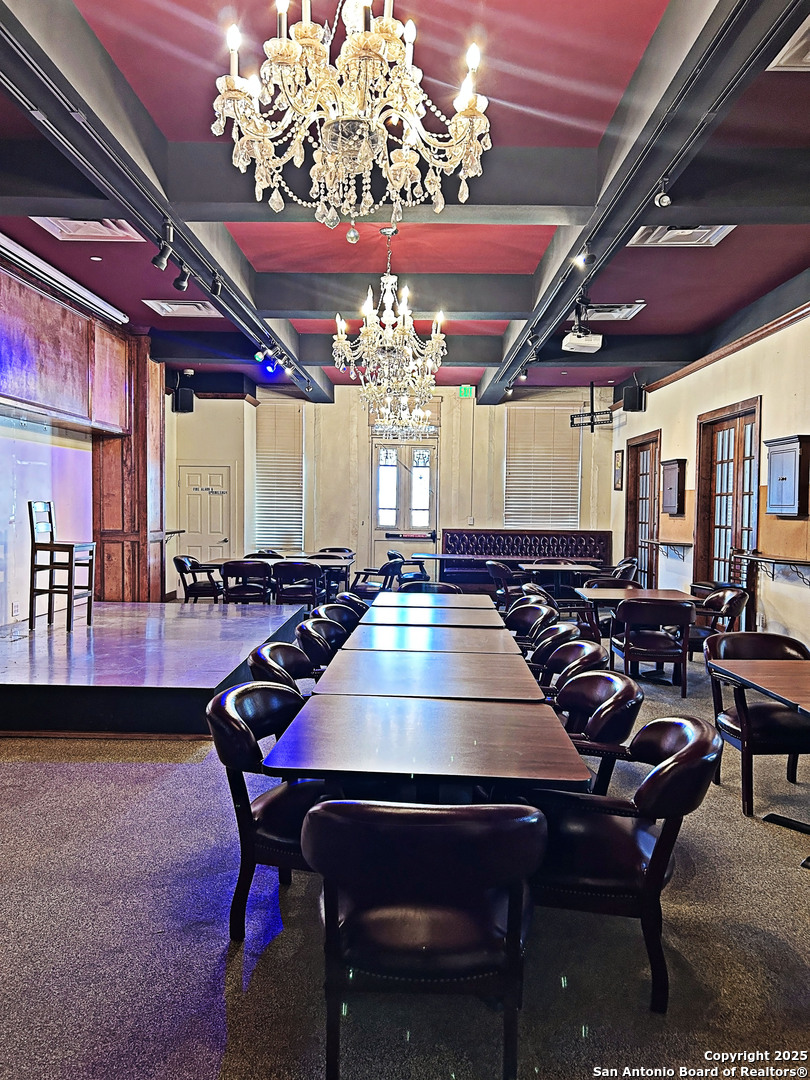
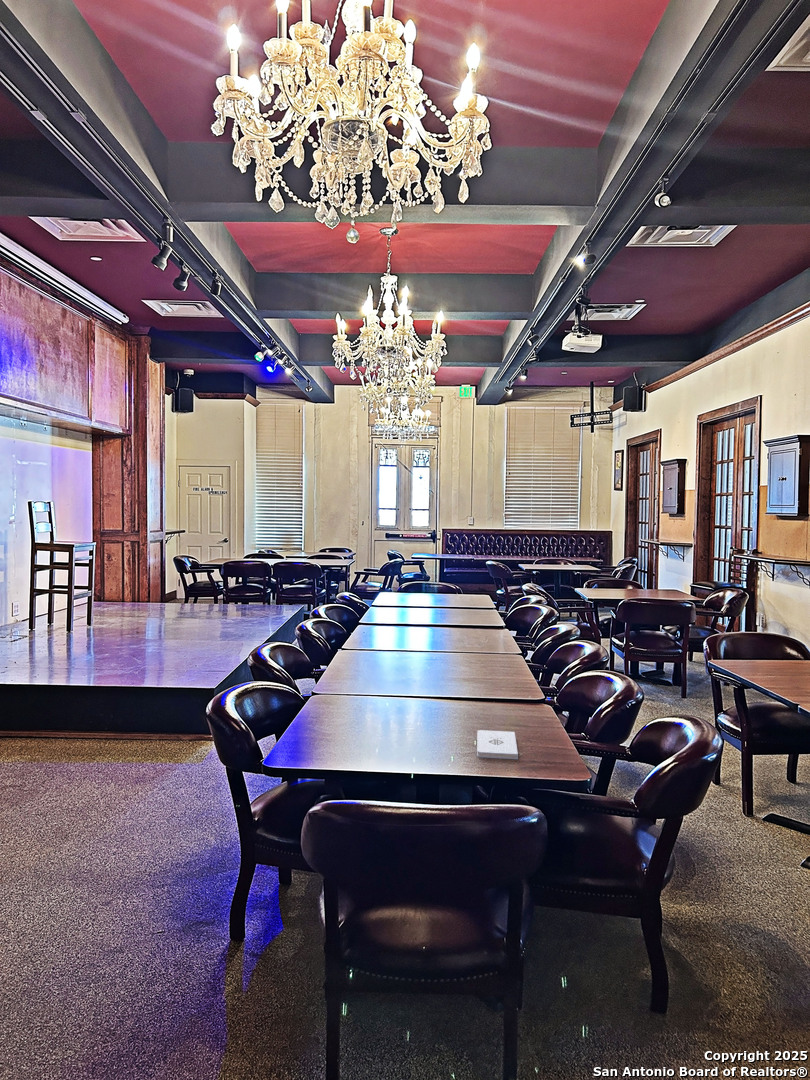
+ notepad (496, 743)
